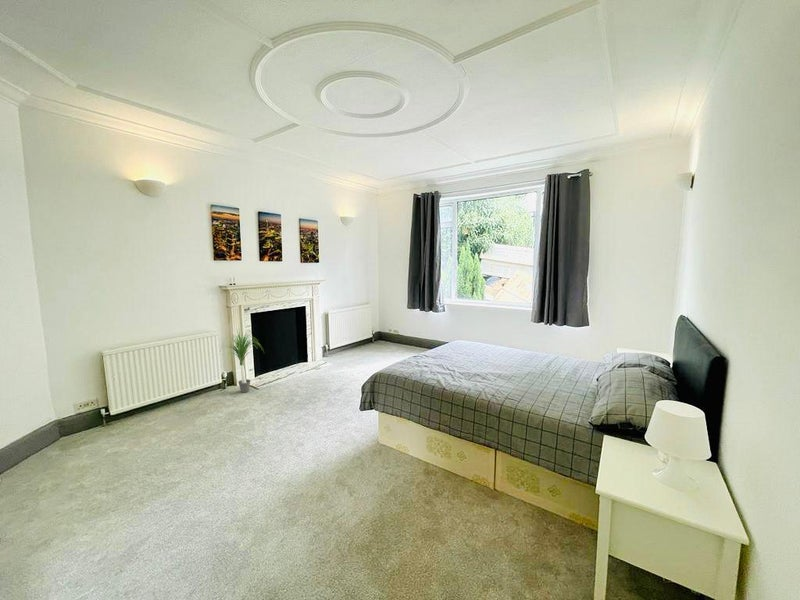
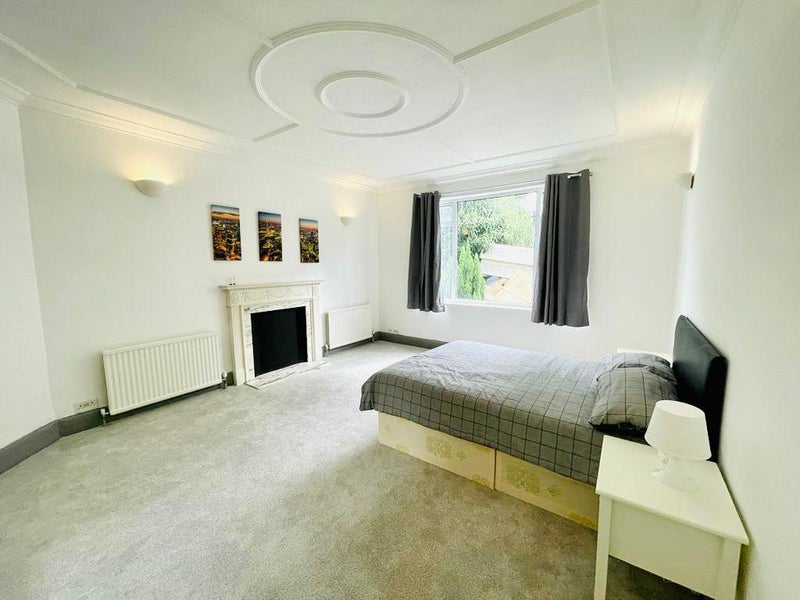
- potted plant (241, 359)
